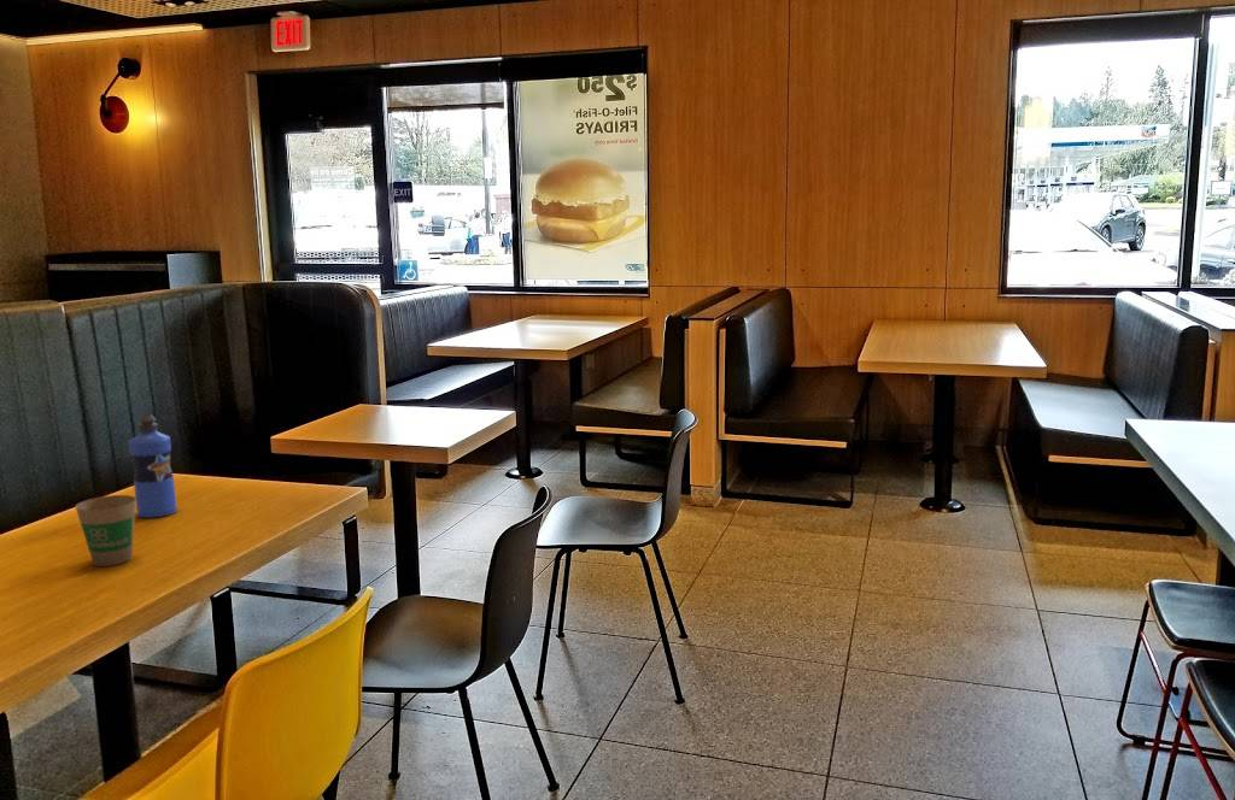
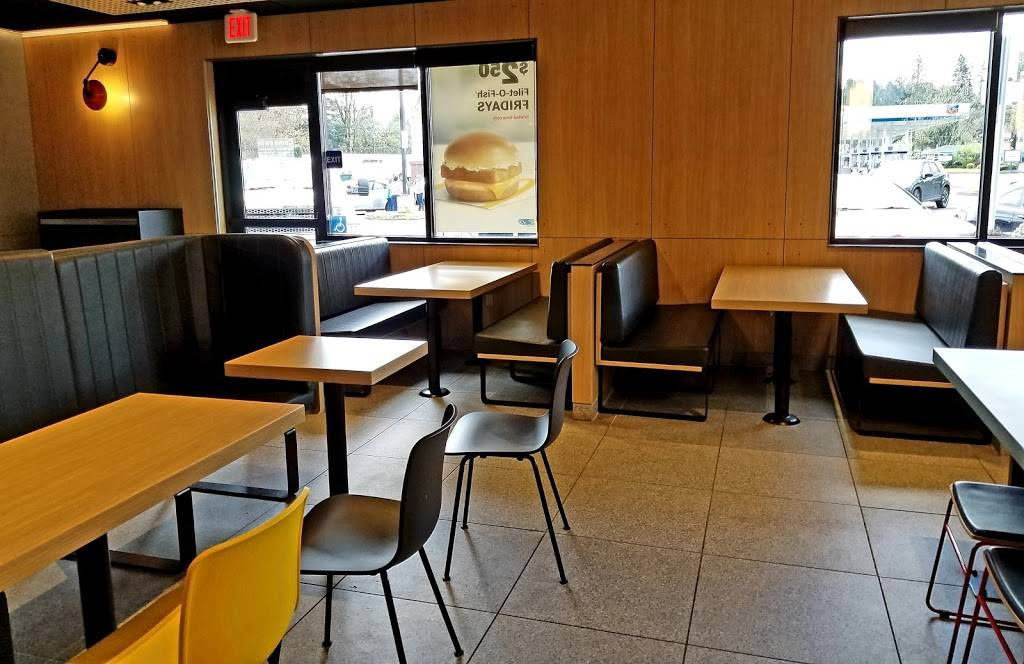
- water bottle (152, 464)
- paper cup (109, 531)
